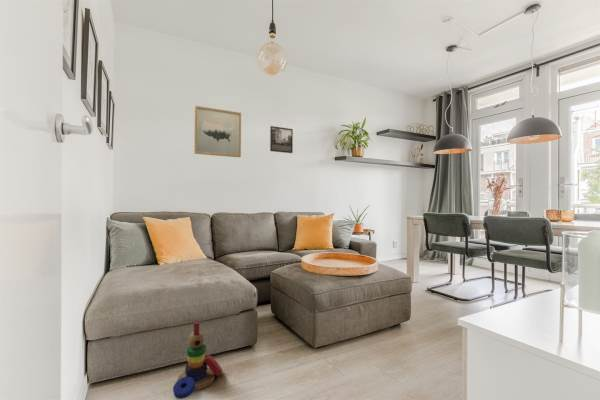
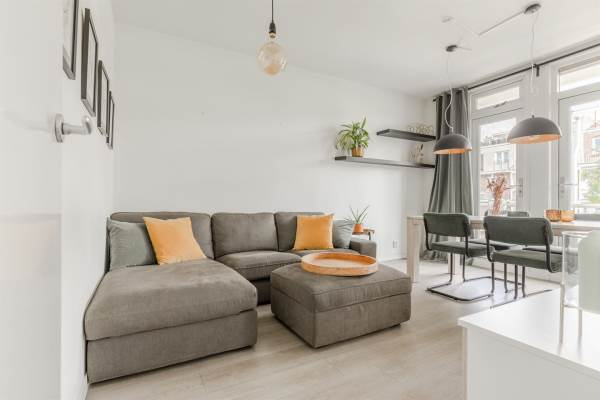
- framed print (281, 139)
- stacking toy (198, 352)
- wall art (218, 132)
